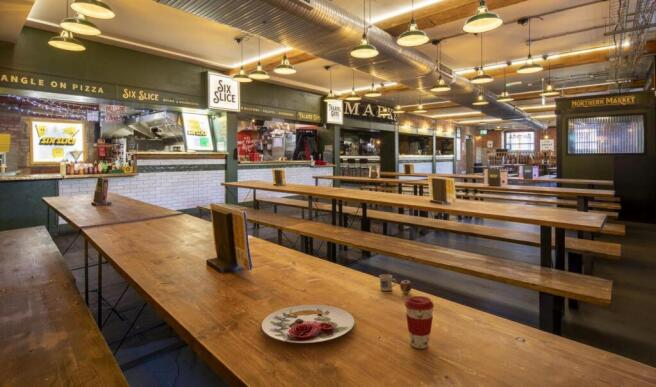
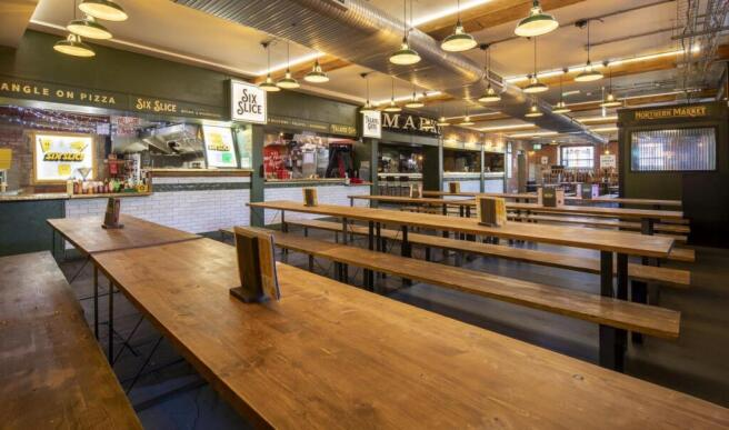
- mug (395, 283)
- plate (308, 320)
- coffee cup (419, 322)
